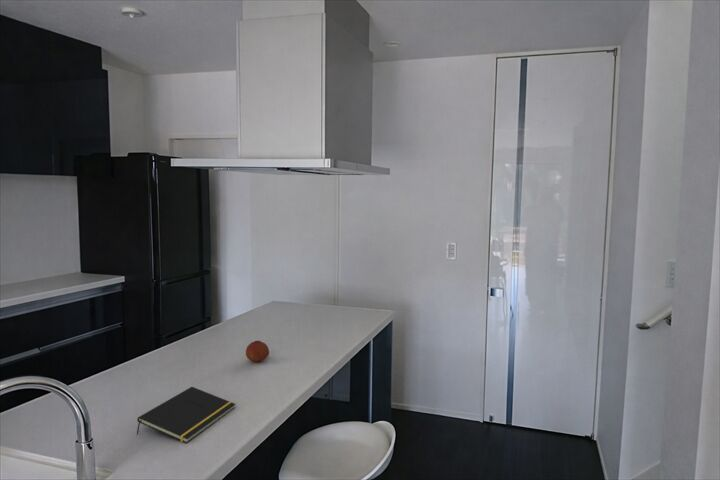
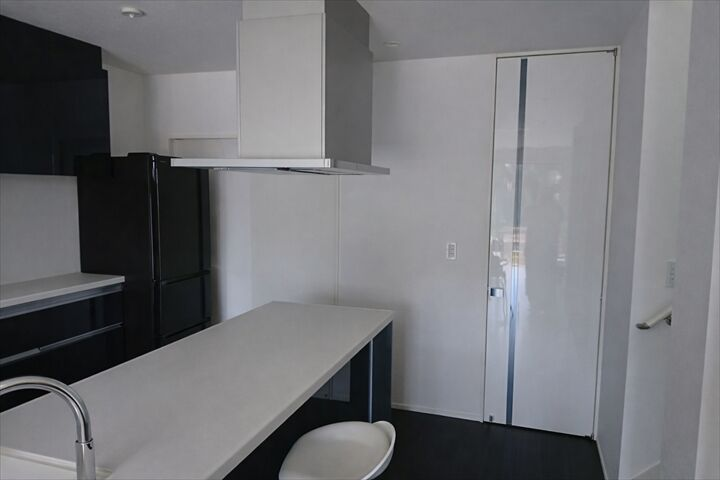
- fruit (257, 351)
- notepad (189, 412)
